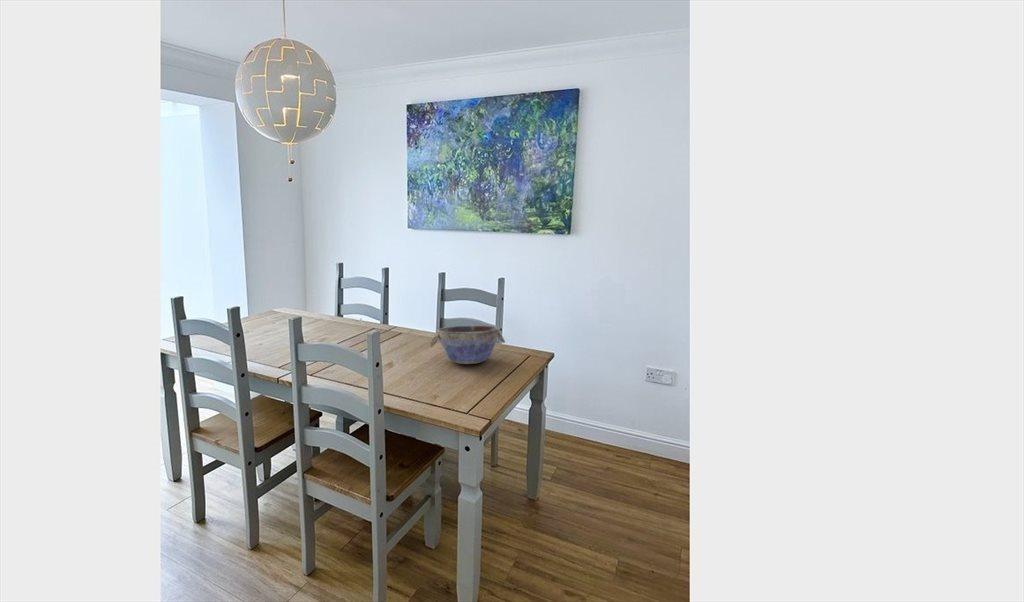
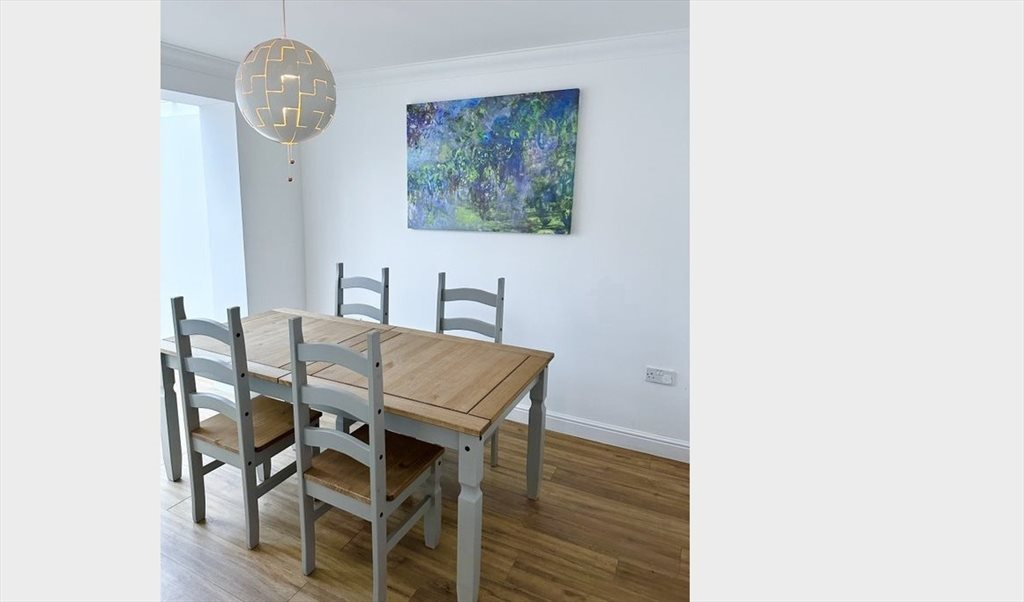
- bowl (468, 345)
